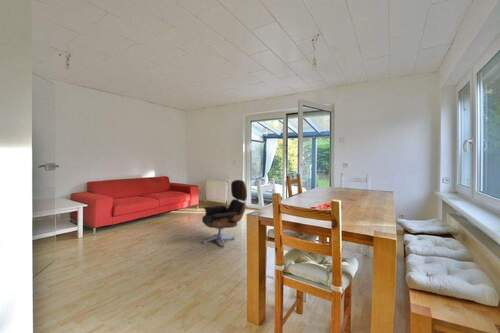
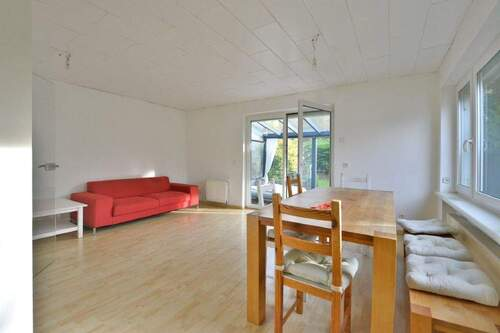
- lounge chair (224, 210)
